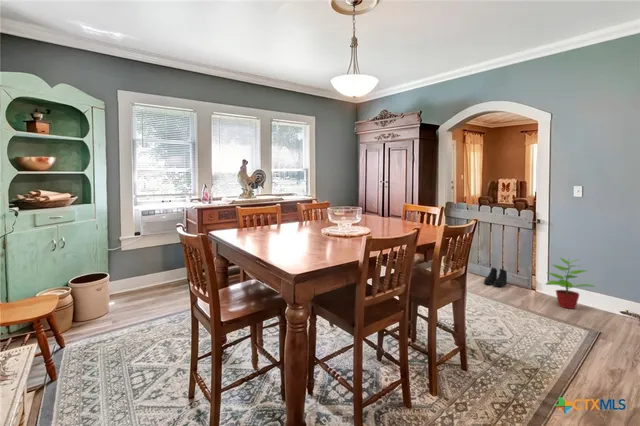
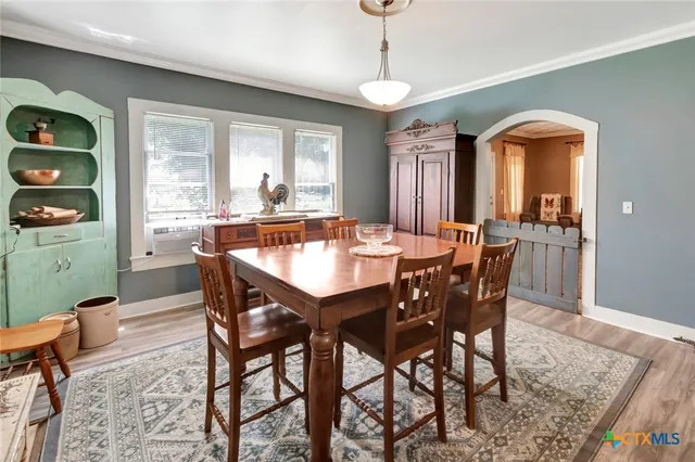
- potted plant (569, 282)
- boots (495, 276)
